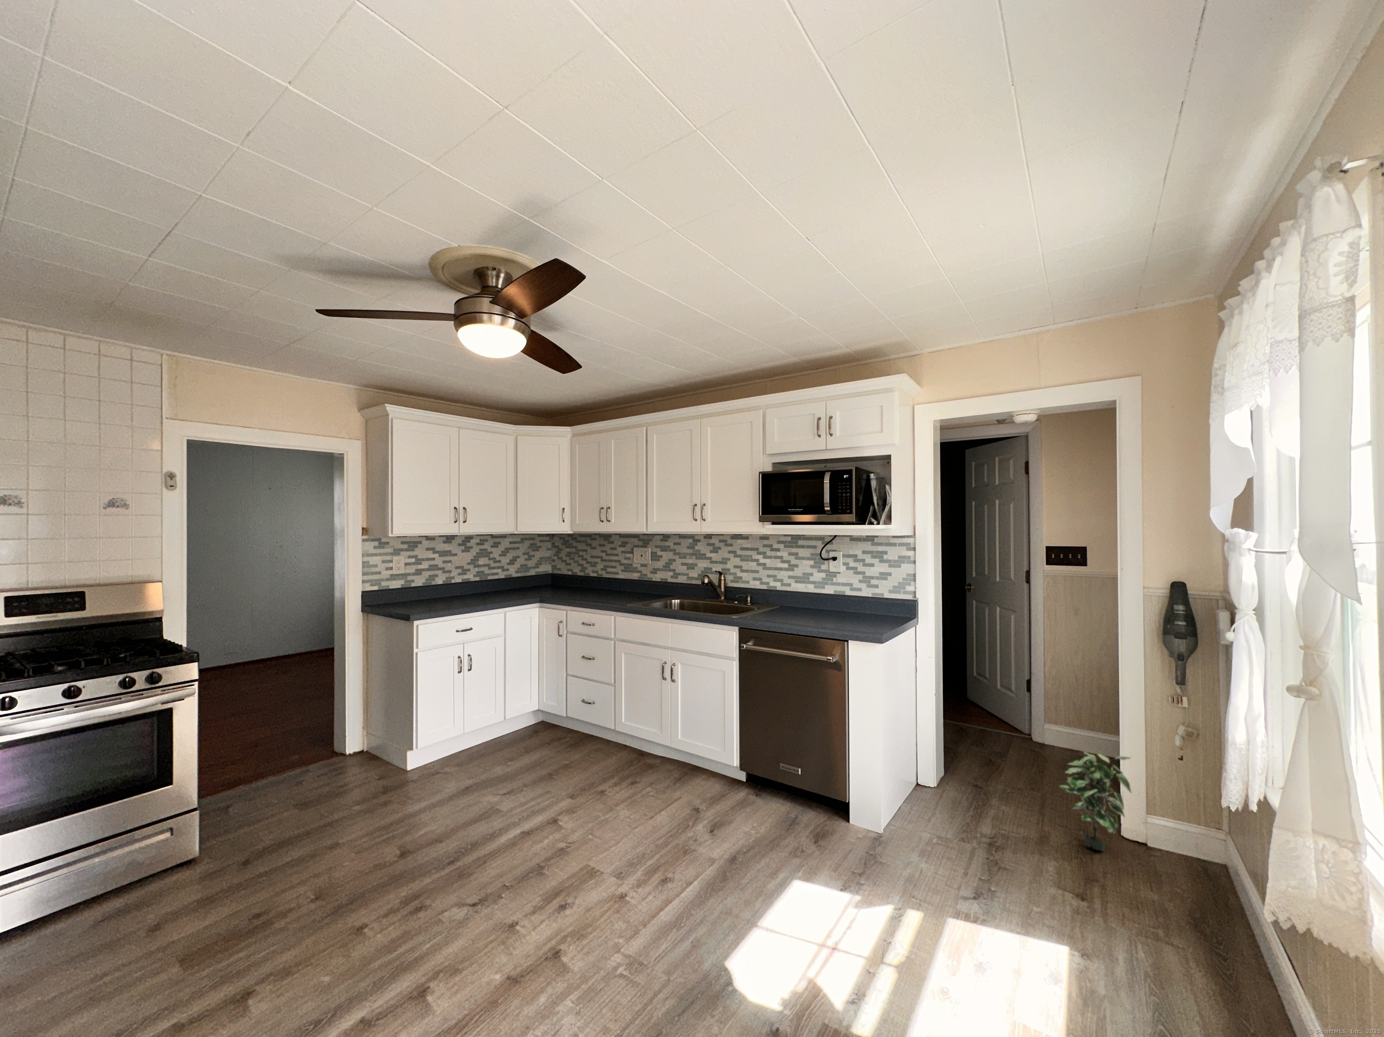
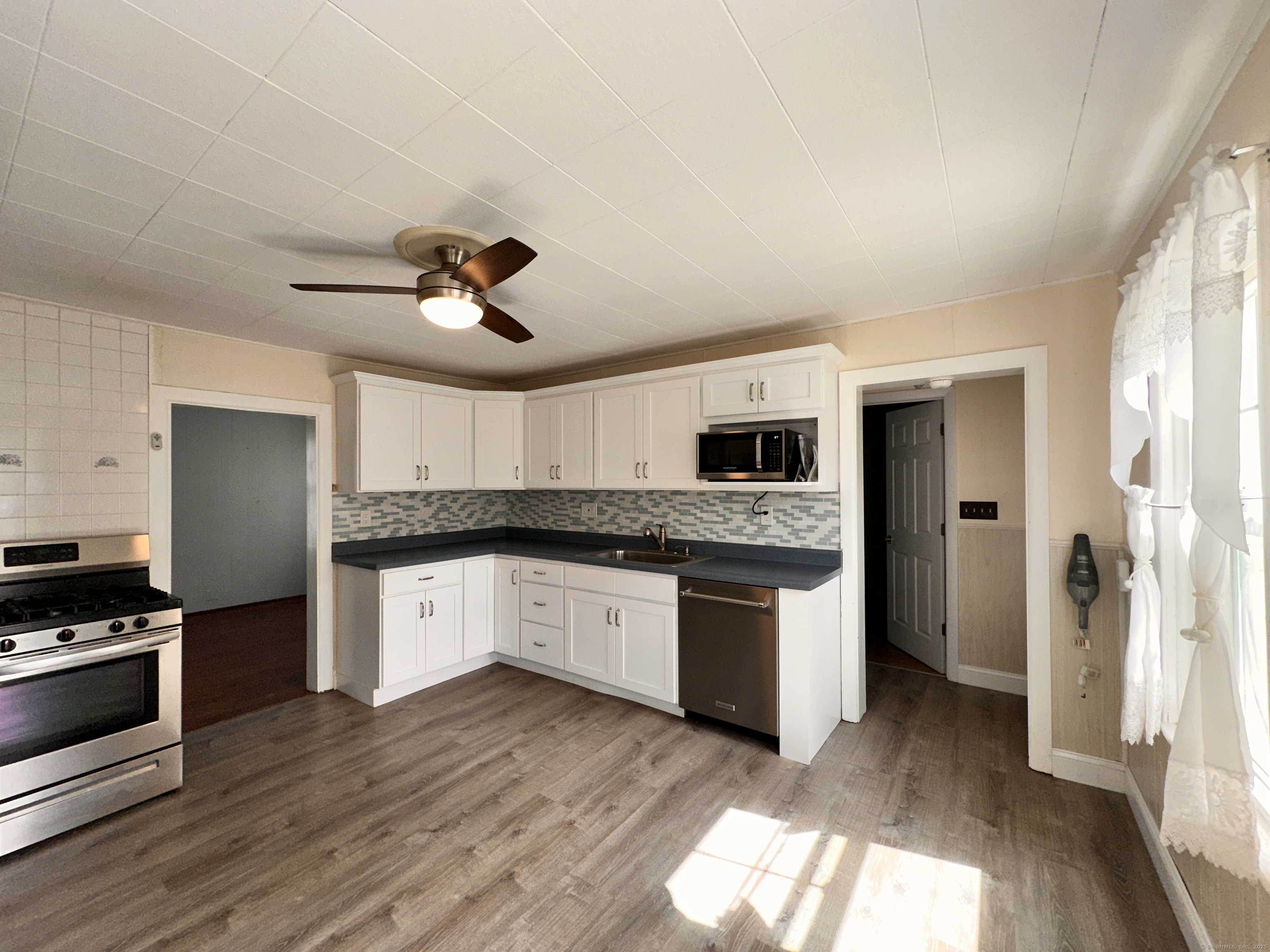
- potted plant (1095, 798)
